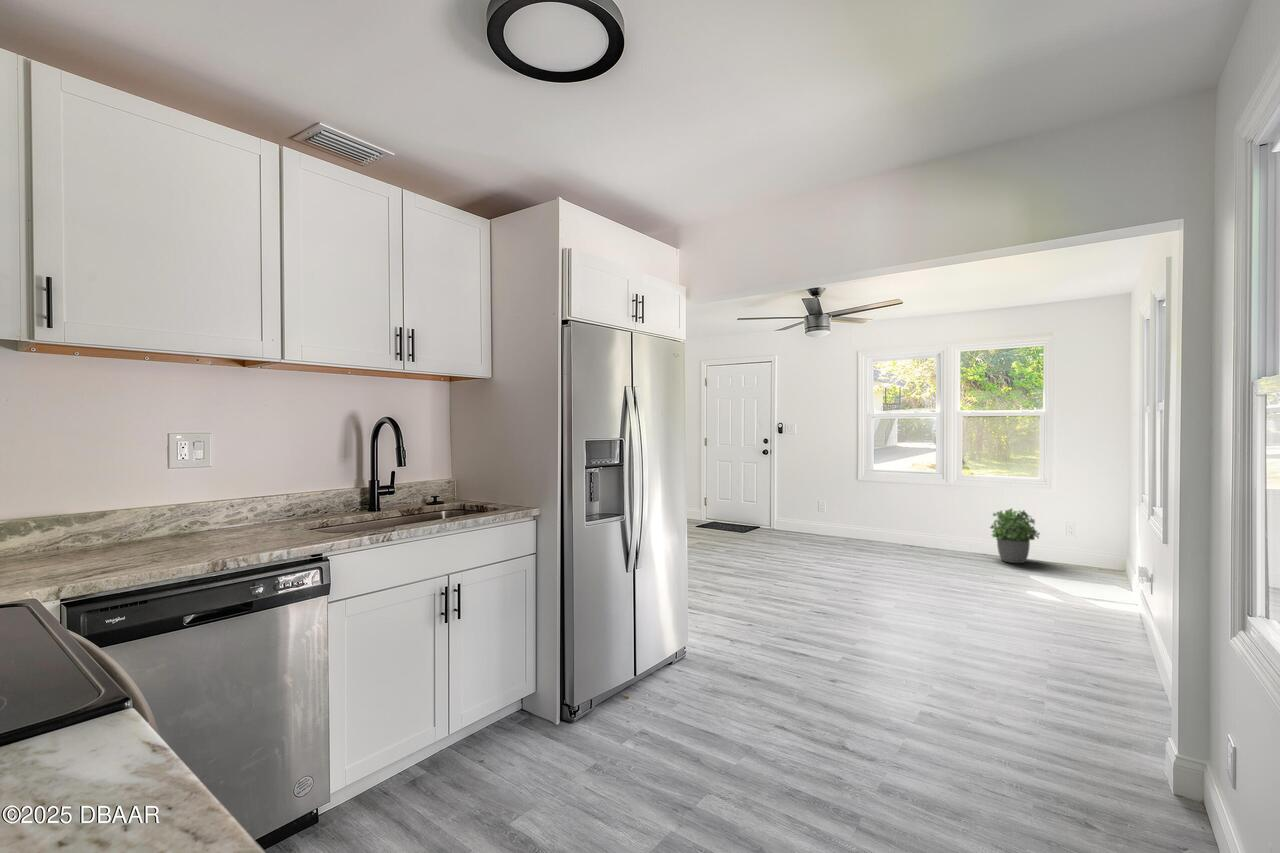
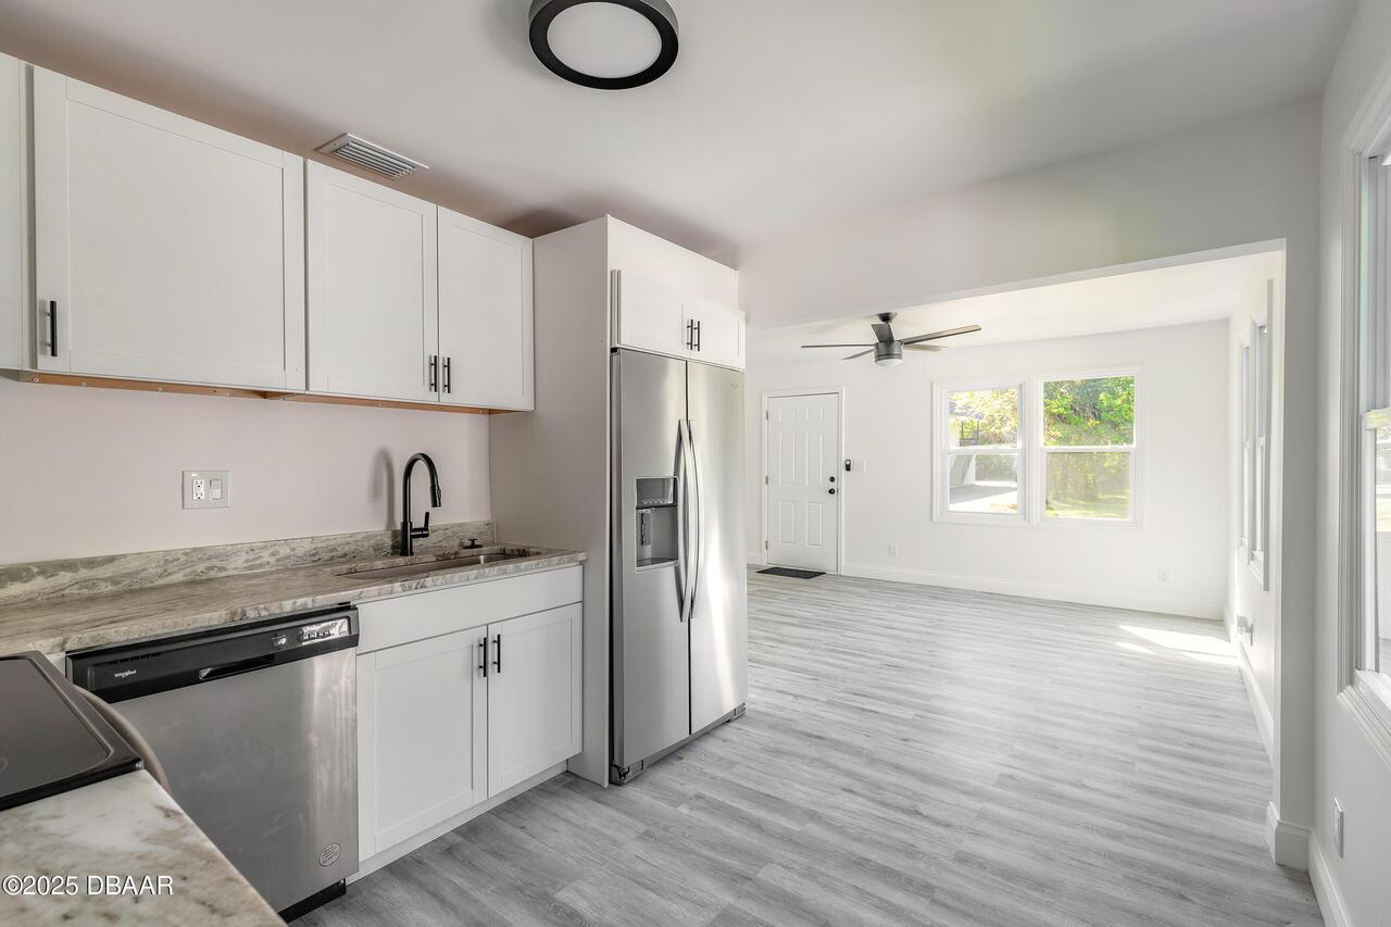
- potted plant (1013, 534)
